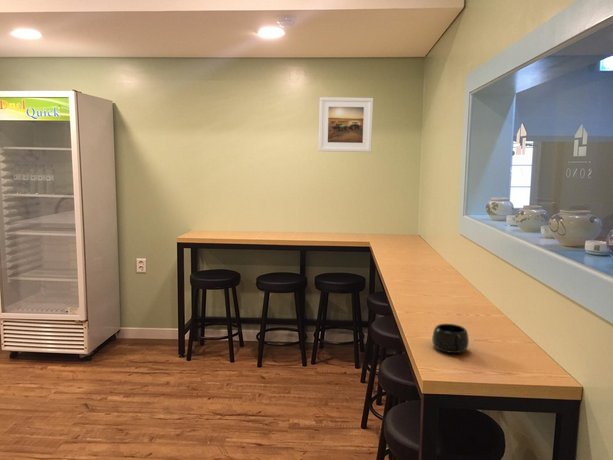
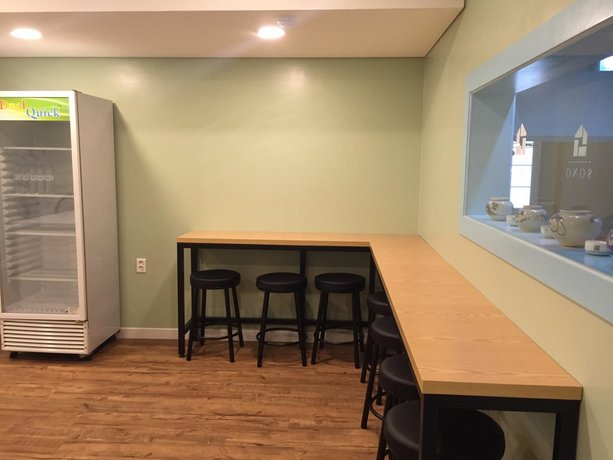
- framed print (345, 124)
- mug (452, 339)
